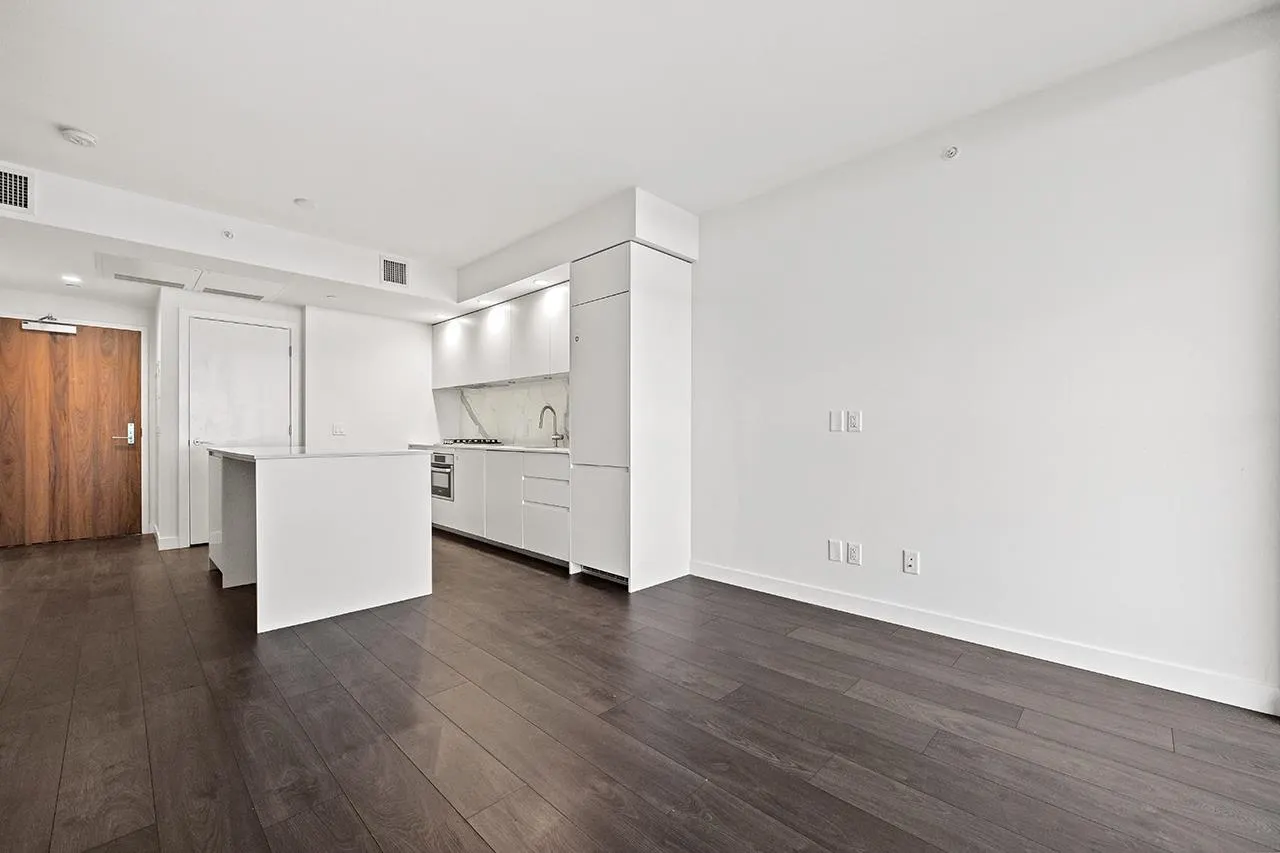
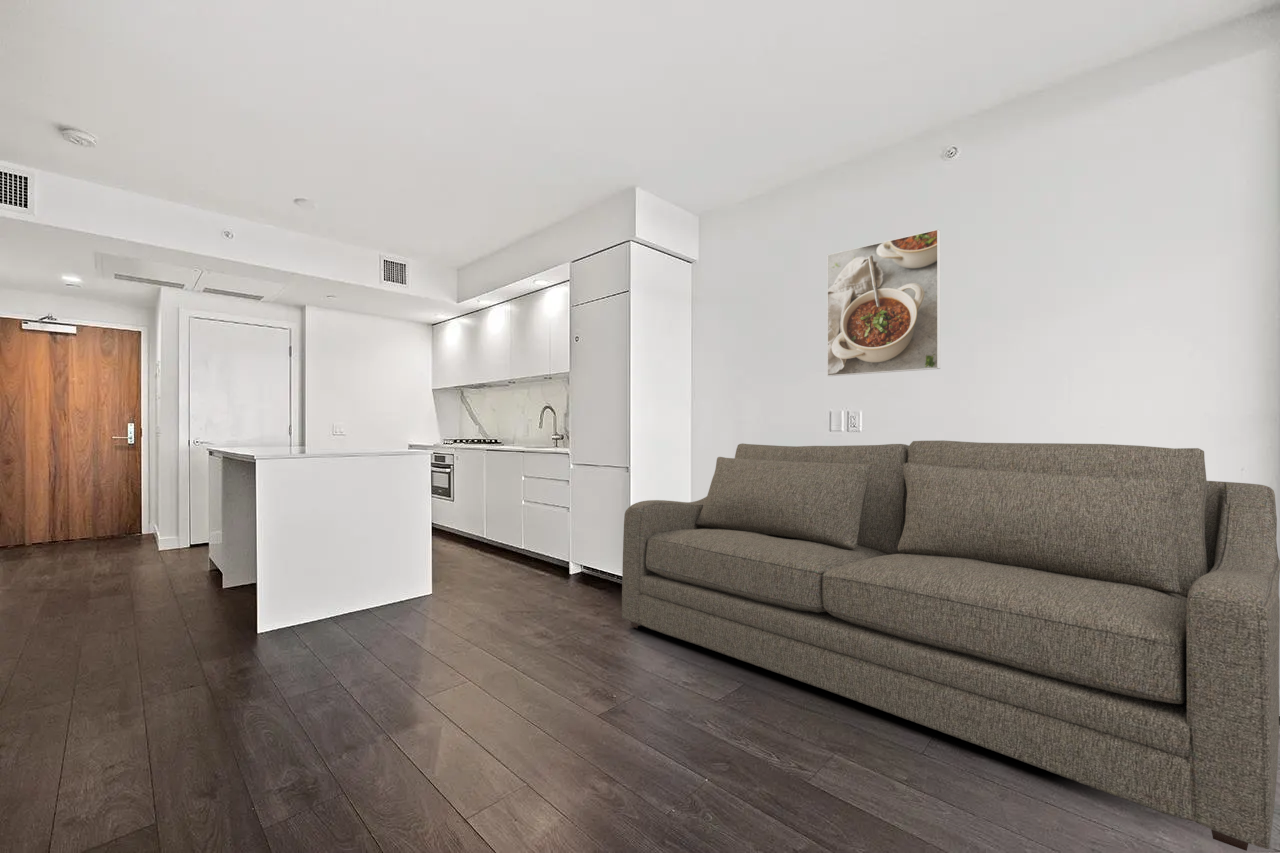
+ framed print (880, 308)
+ sofa (883, 552)
